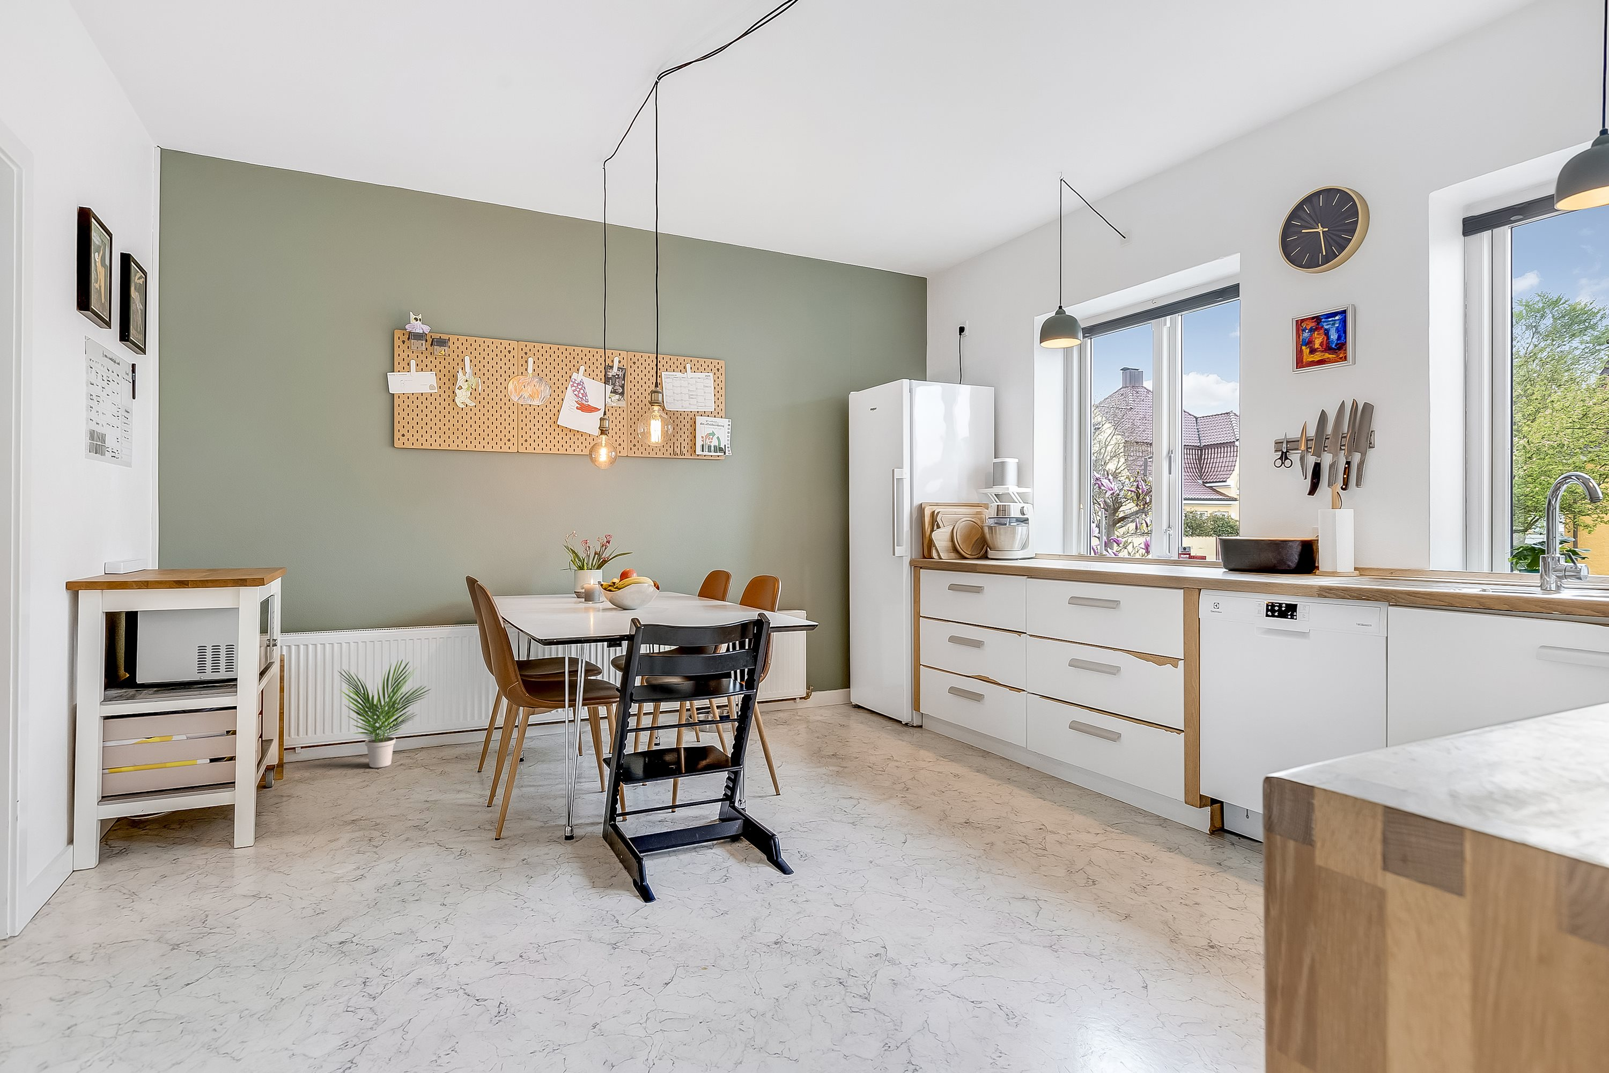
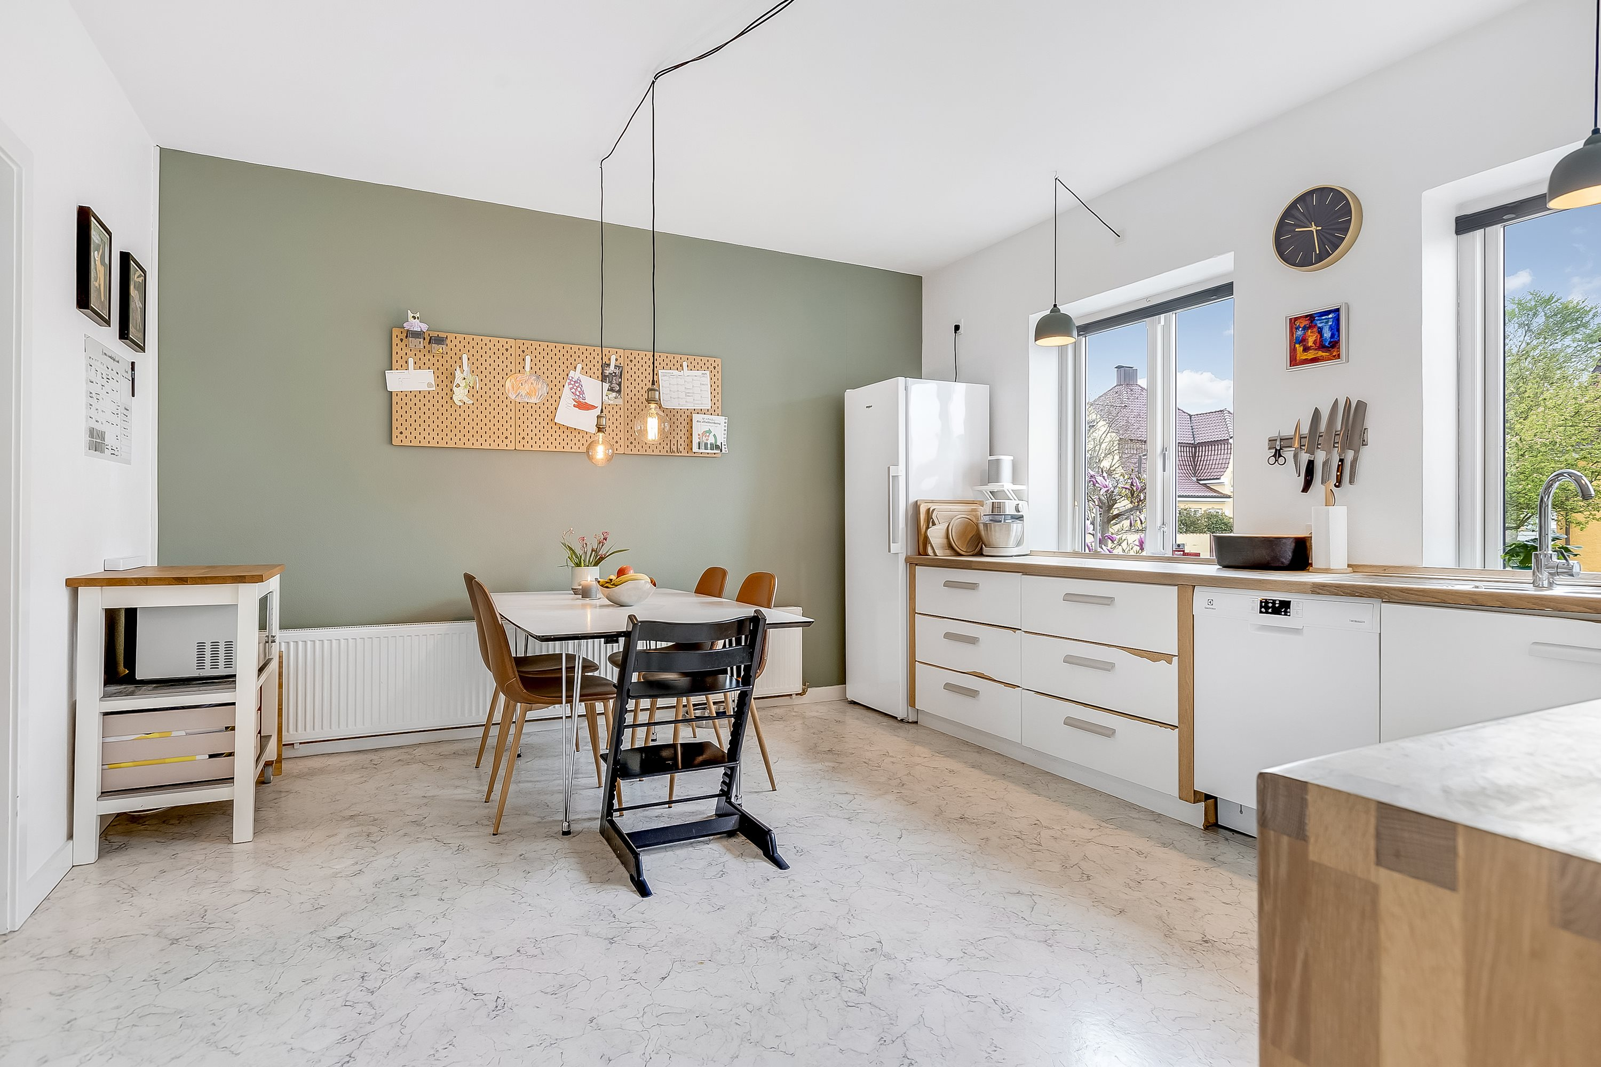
- potted plant (380, 715)
